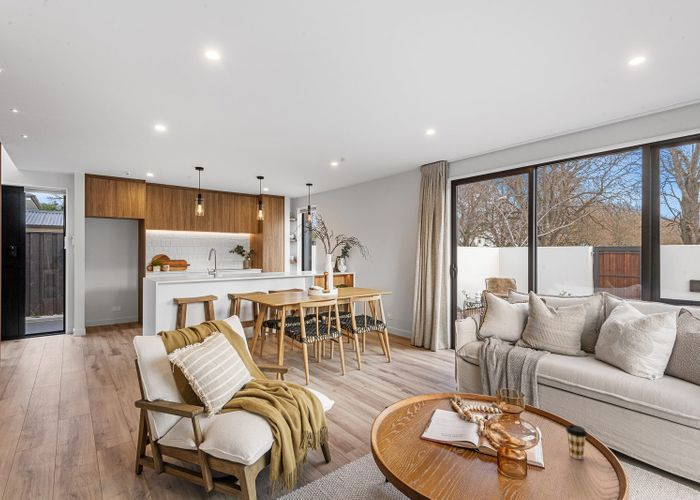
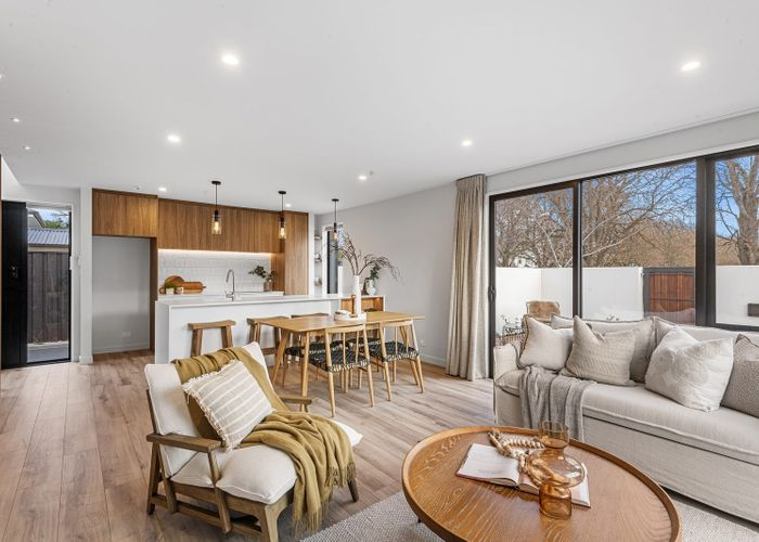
- coffee cup (576, 442)
